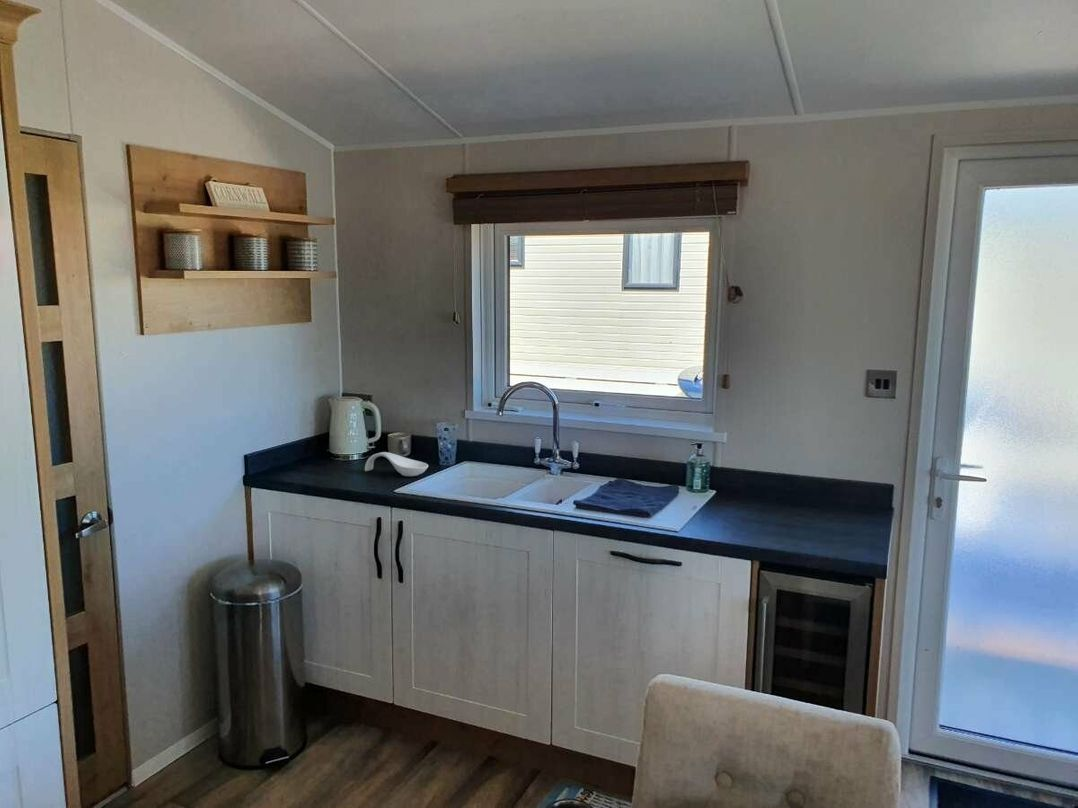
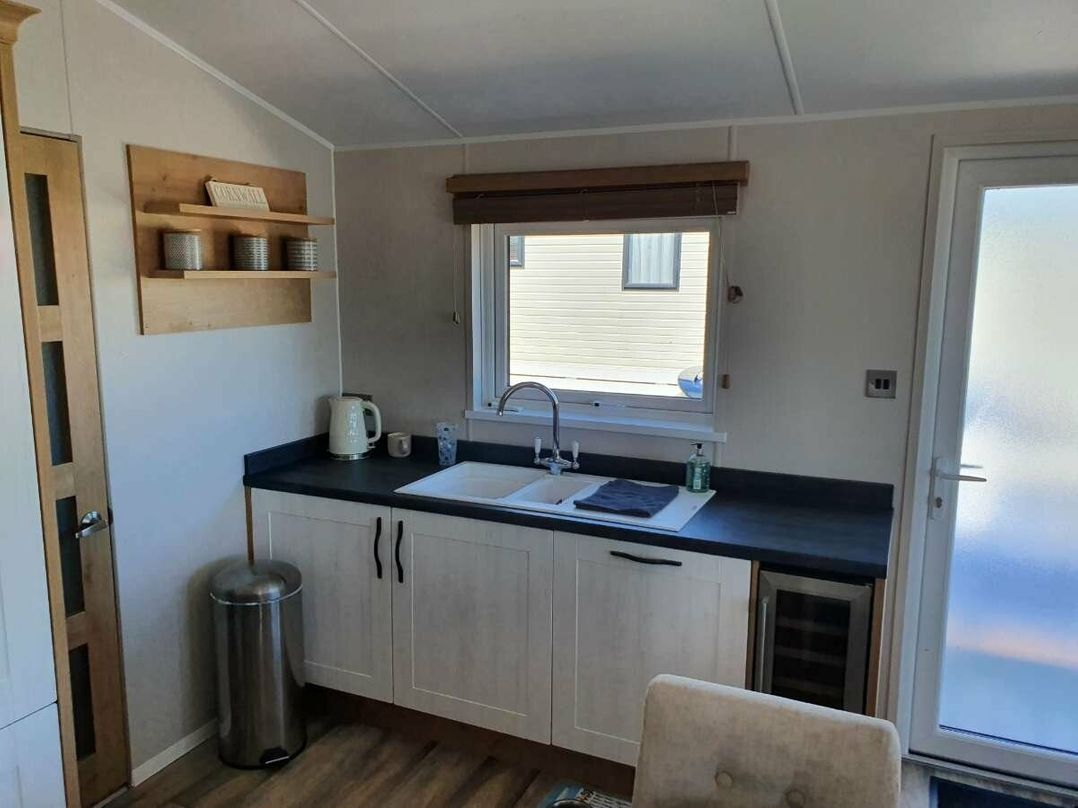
- spoon rest (396, 463)
